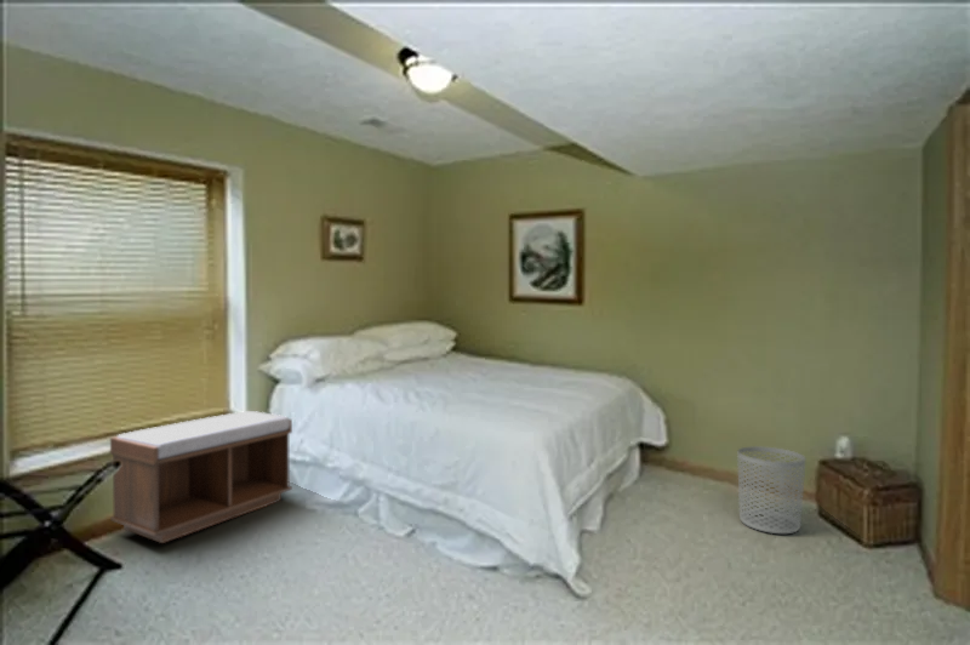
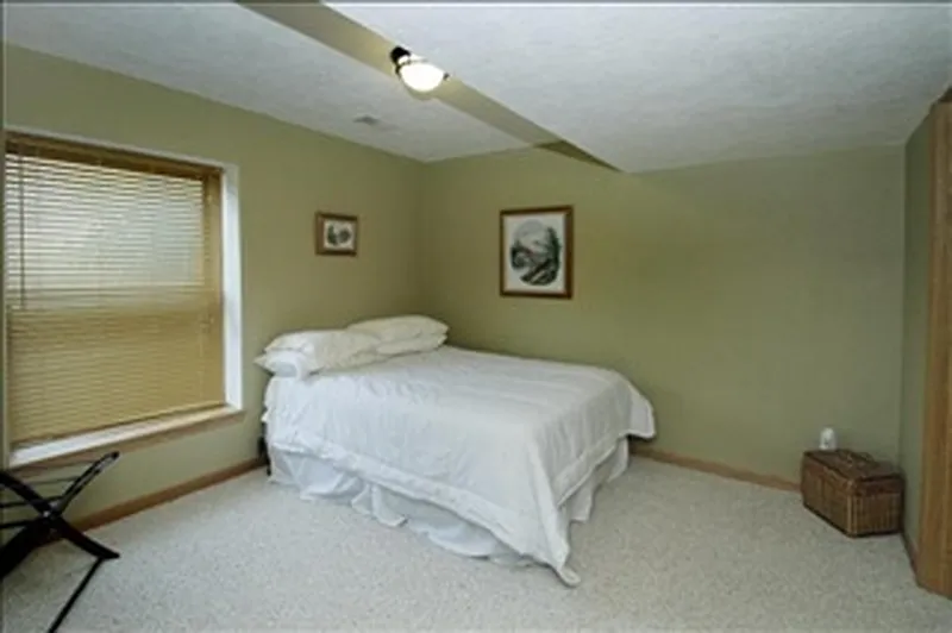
- bench (209, 468)
- waste bin (770, 489)
